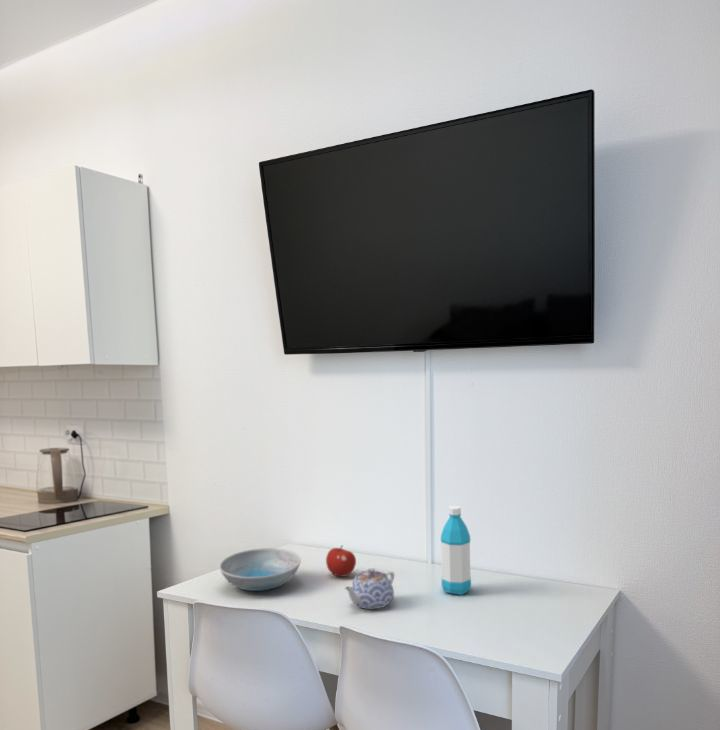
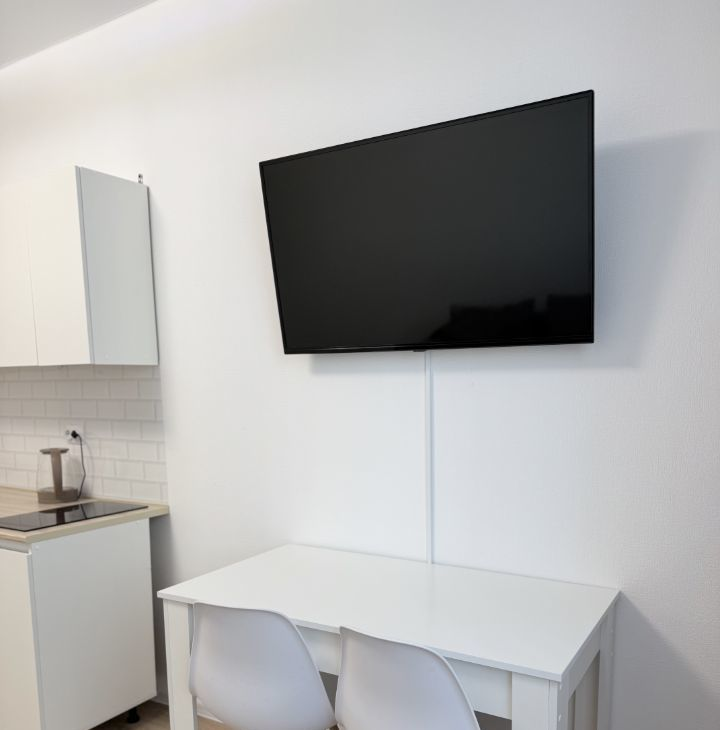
- teapot (370, 587)
- fruit (341, 560)
- water bottle (455, 549)
- dish (260, 573)
